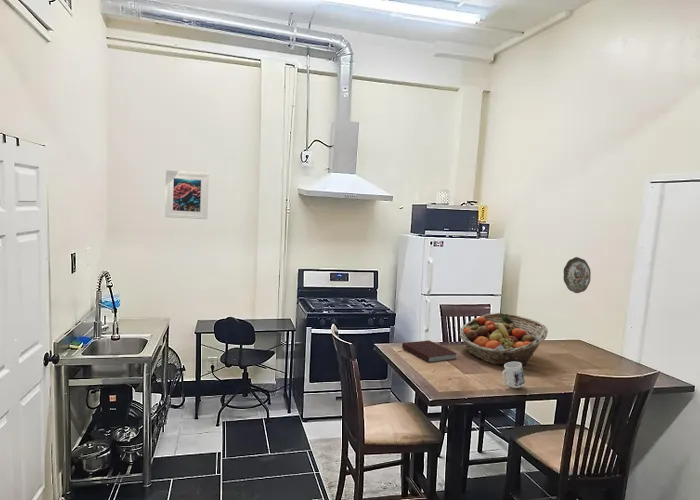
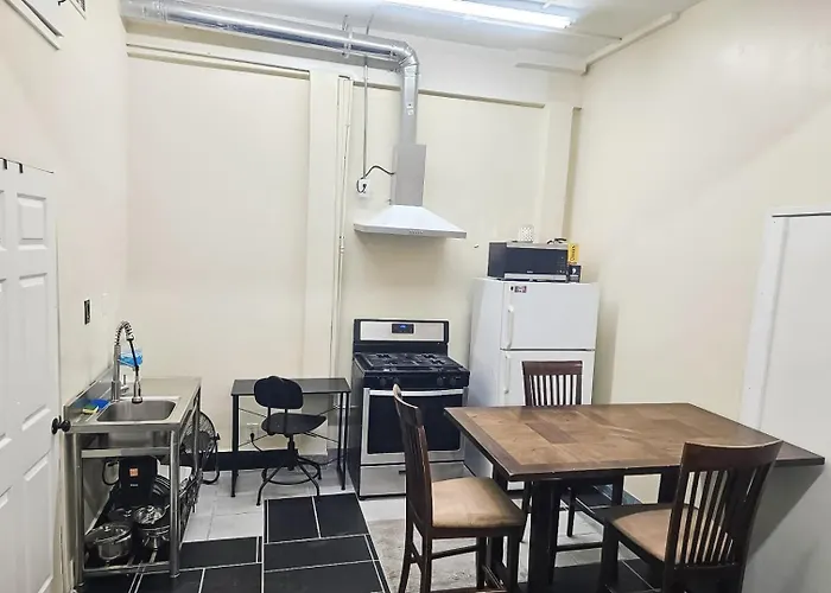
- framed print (187, 195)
- decorative plate (577, 275)
- notebook (428, 350)
- mug (513, 375)
- fruit basket (501, 337)
